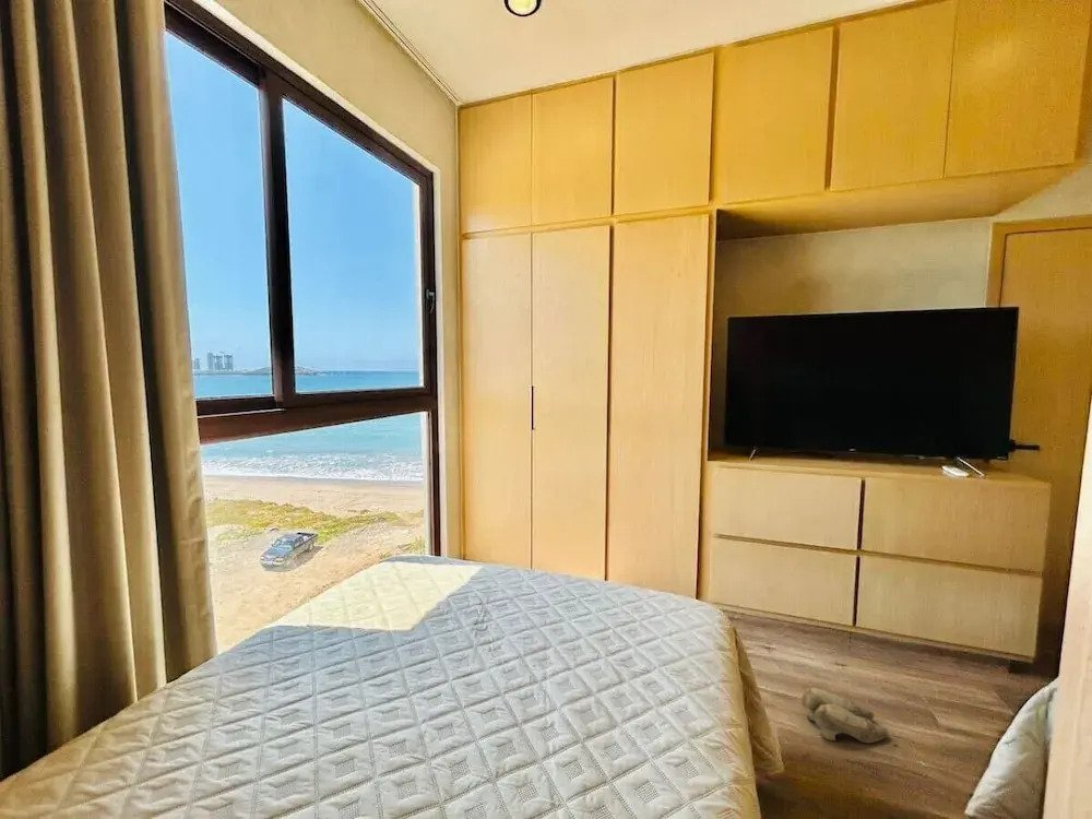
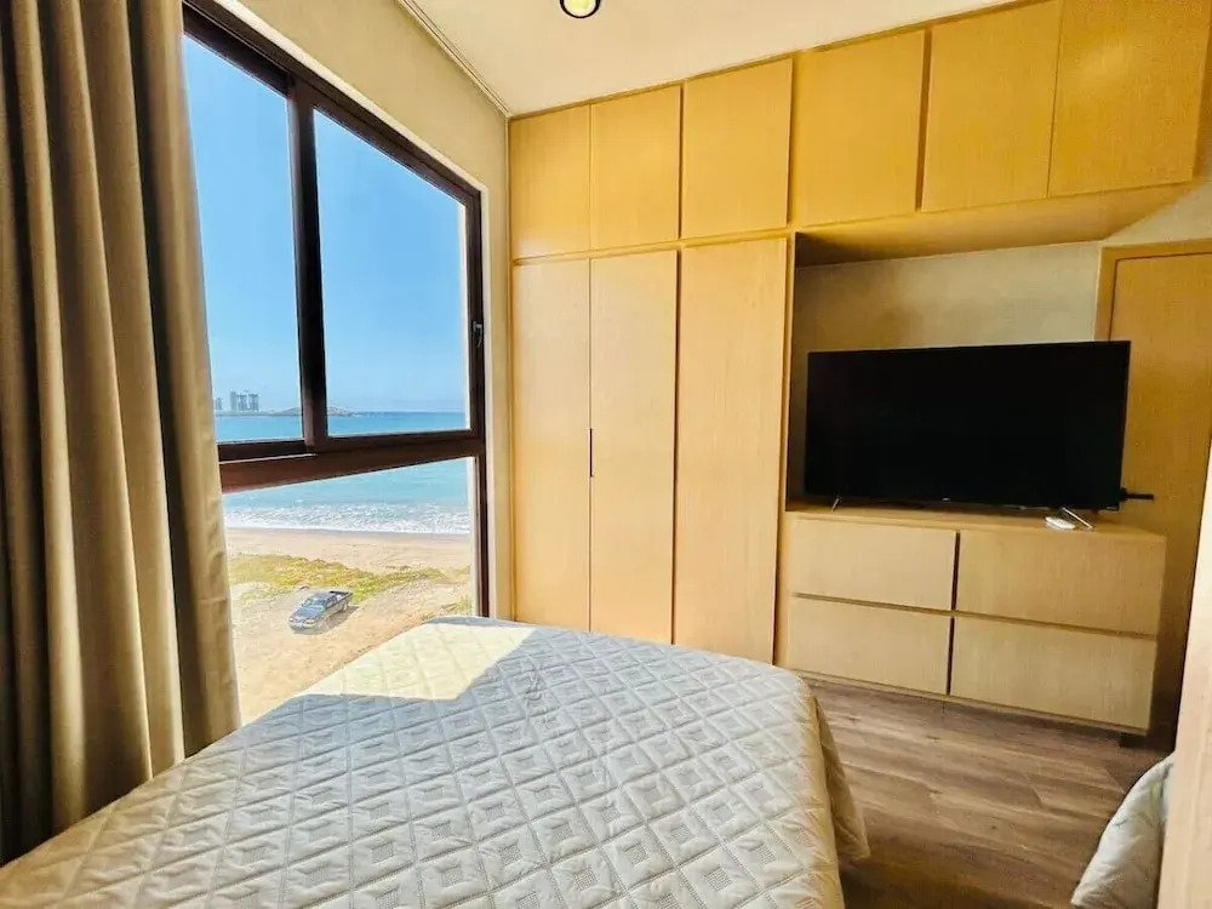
- slippers (844, 712)
